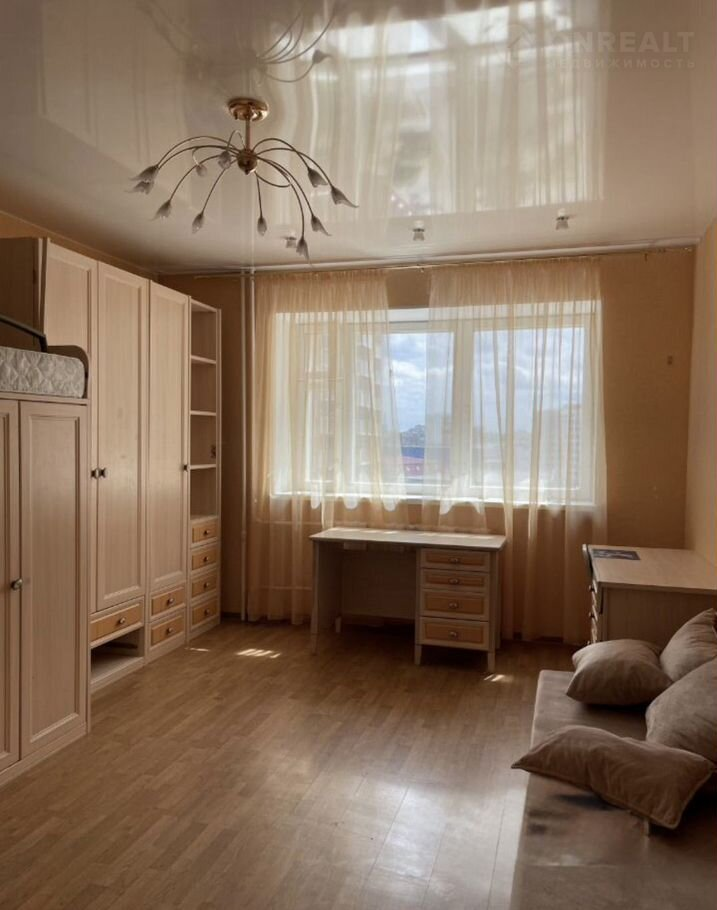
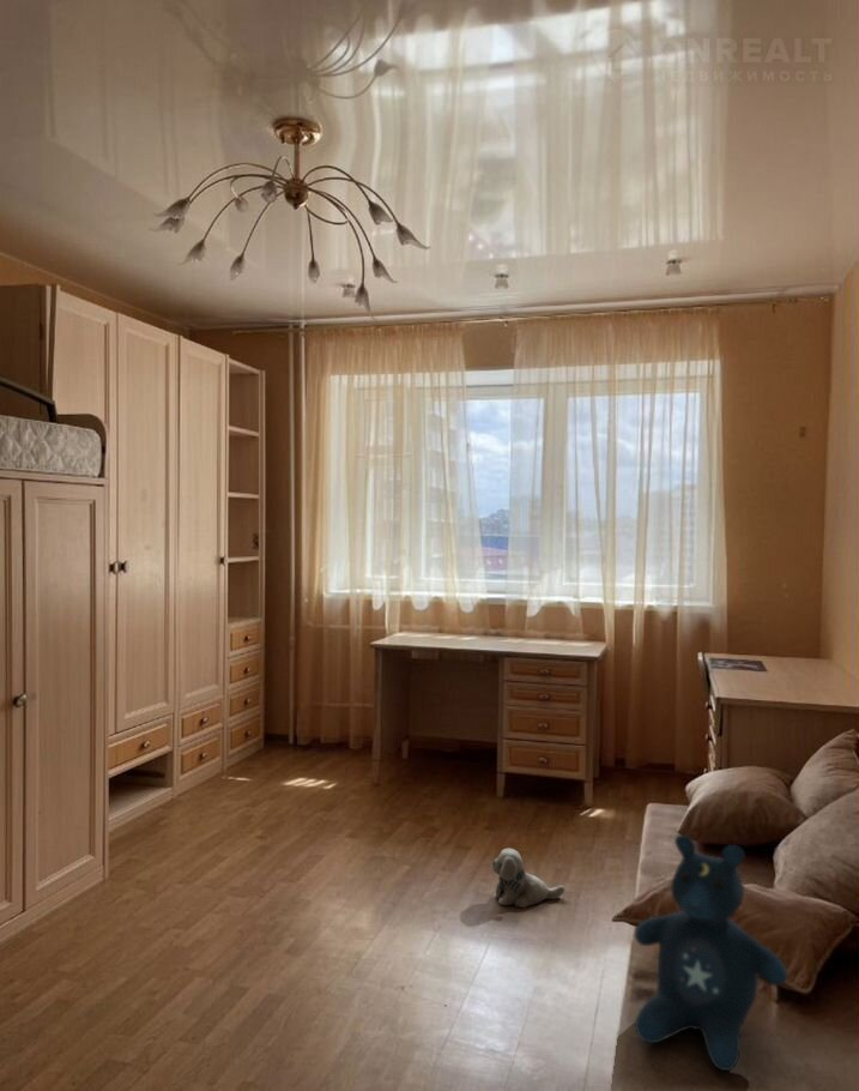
+ stuffed bear (700, 940)
+ plush toy (527, 875)
